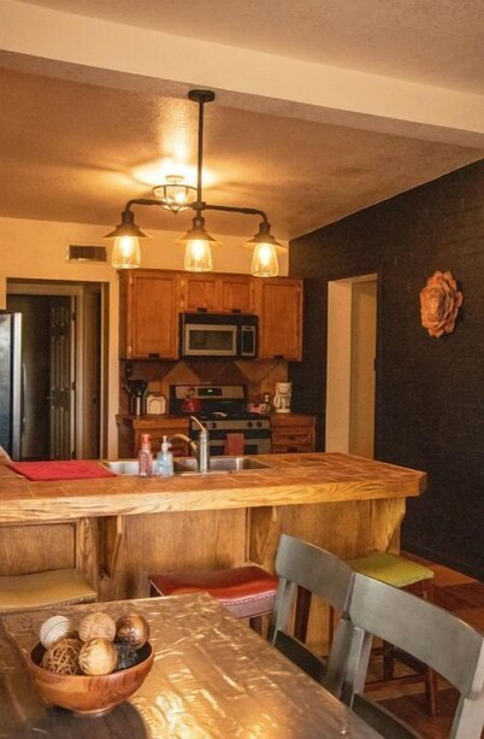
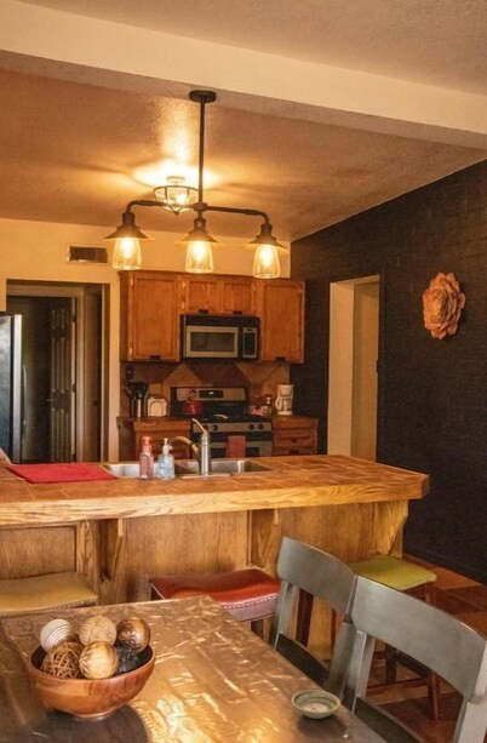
+ saucer (315, 705)
